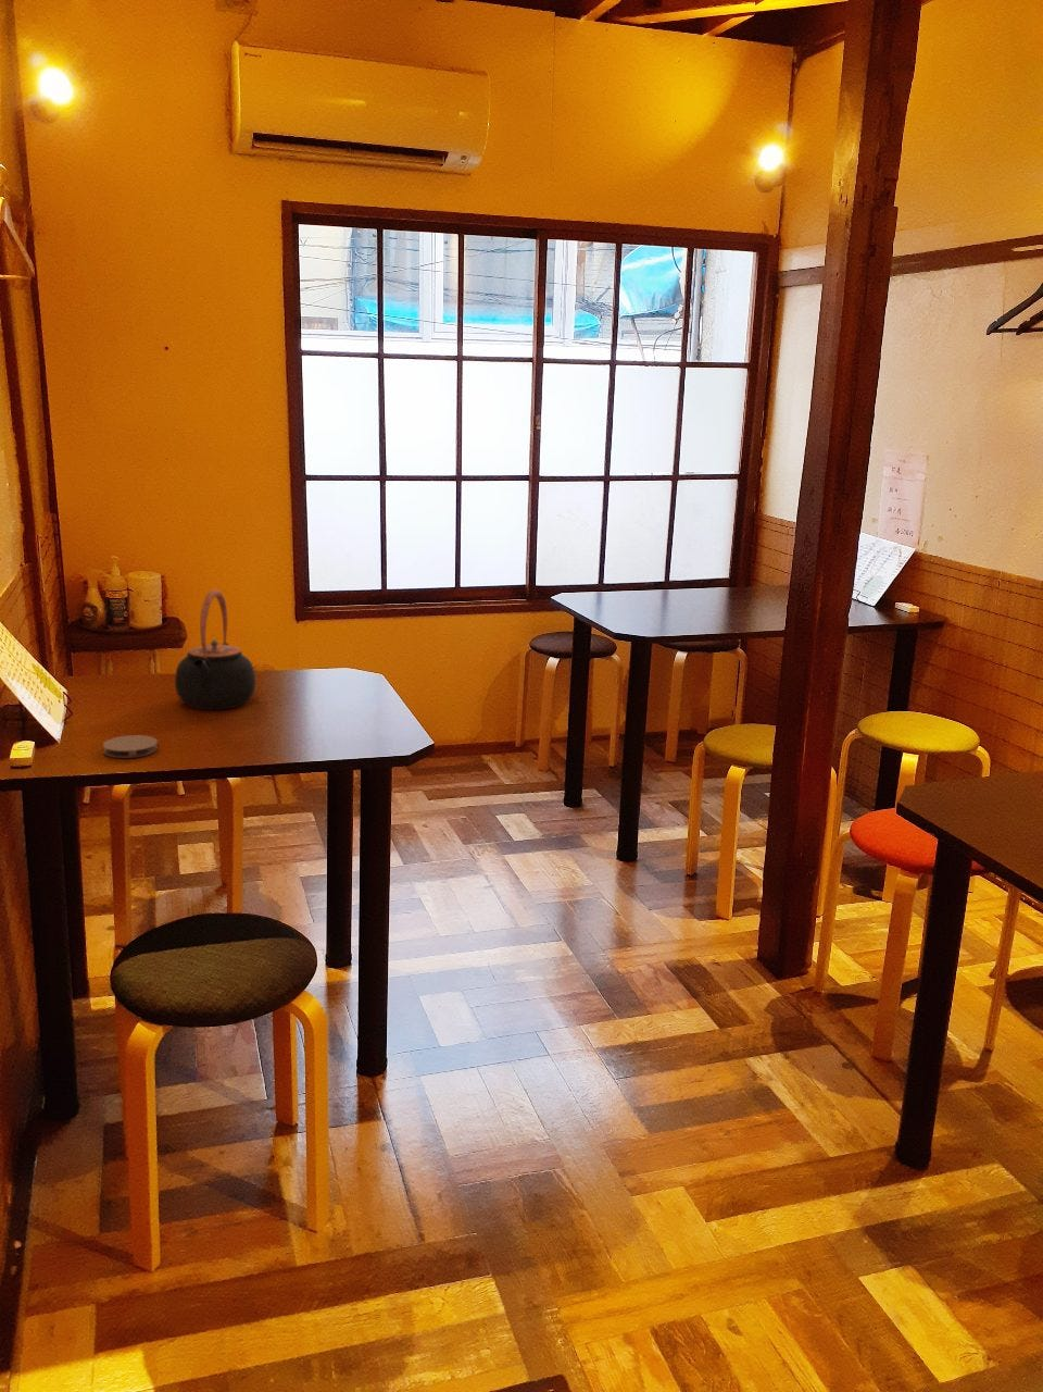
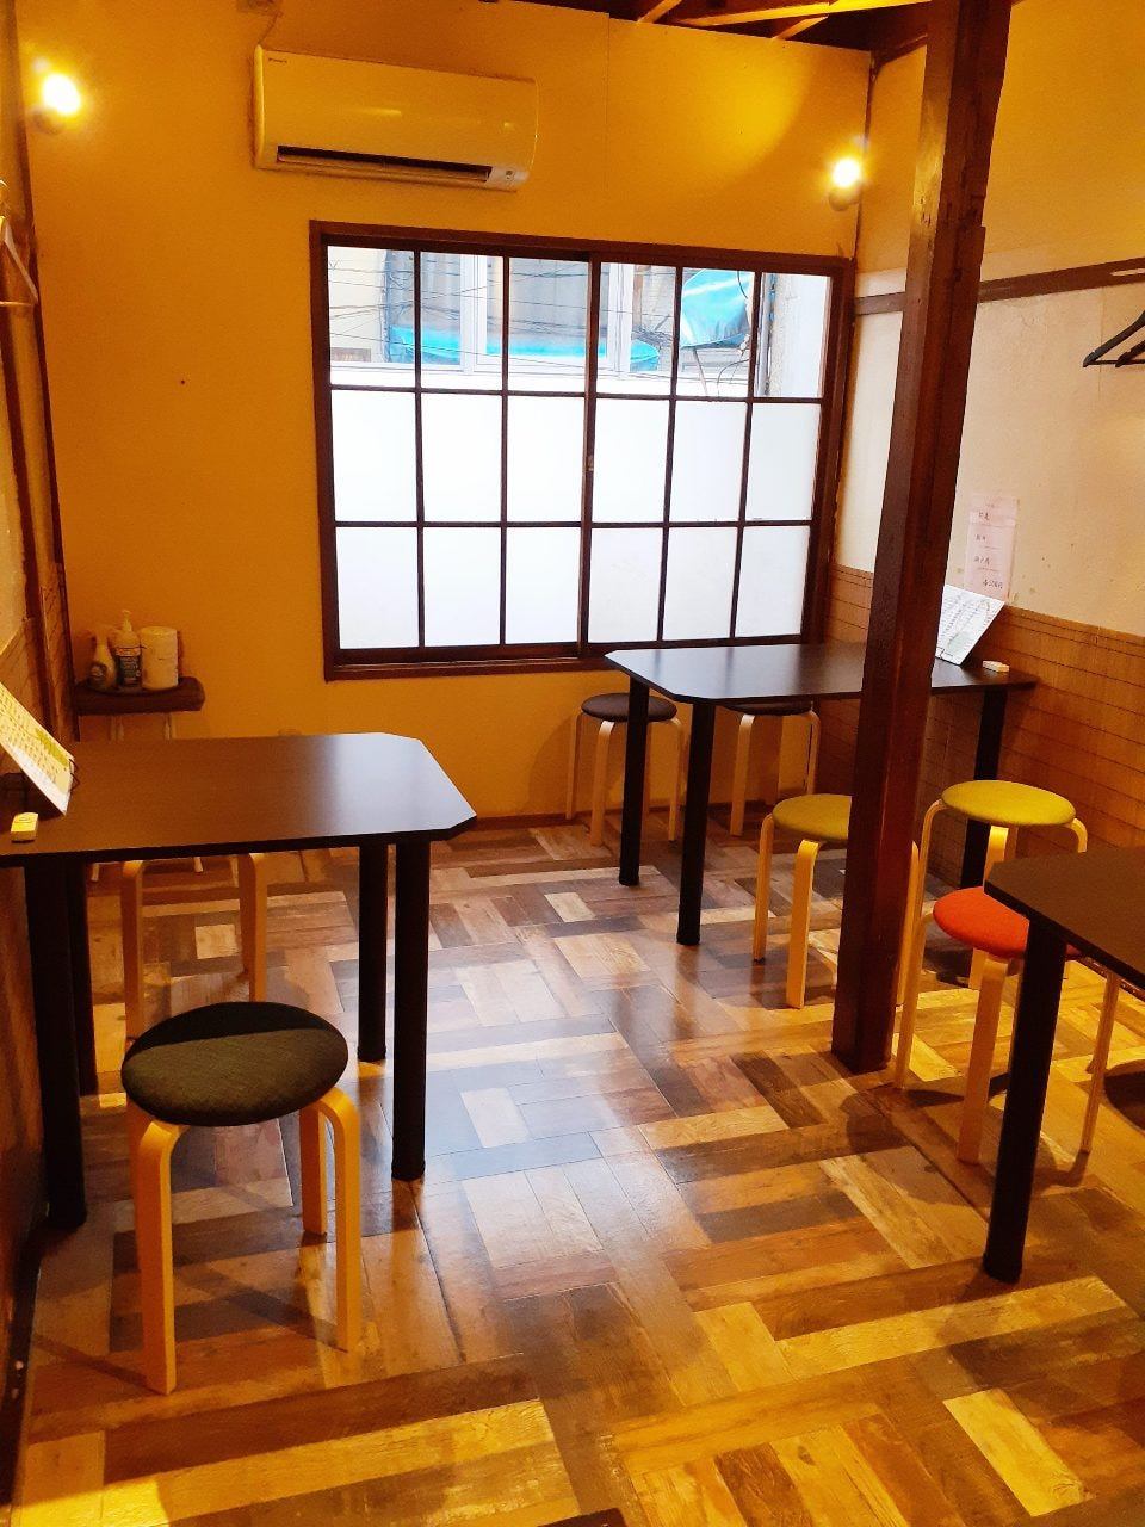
- coaster (130, 746)
- teapot (211, 648)
